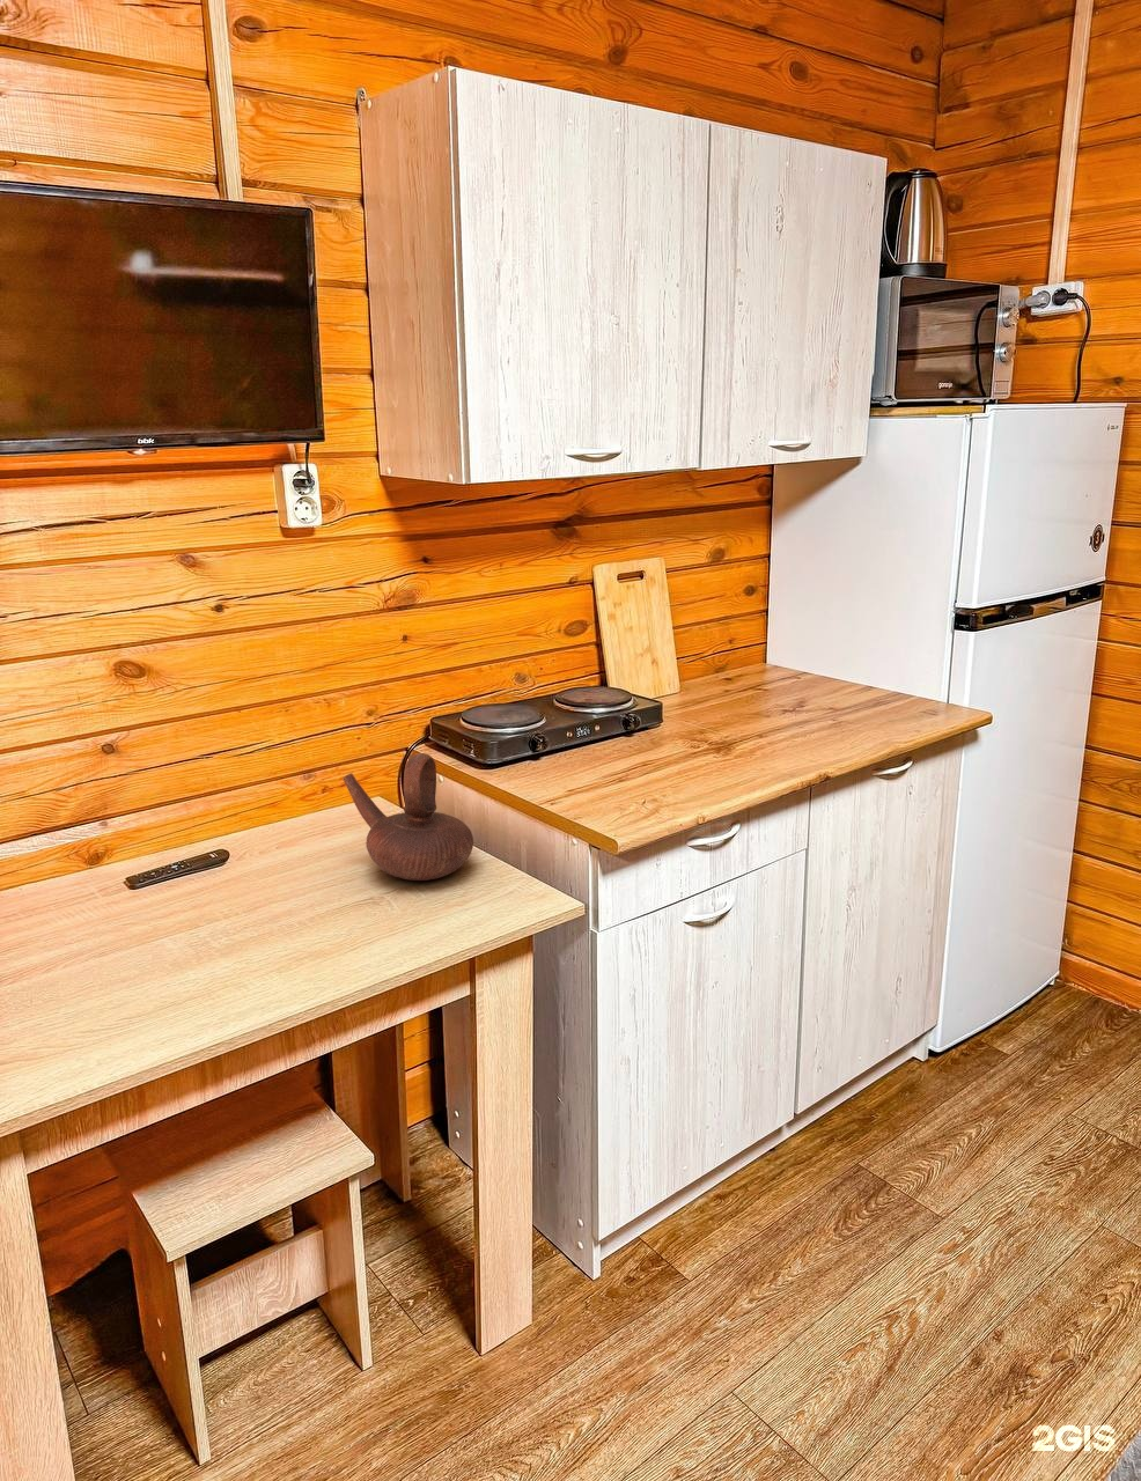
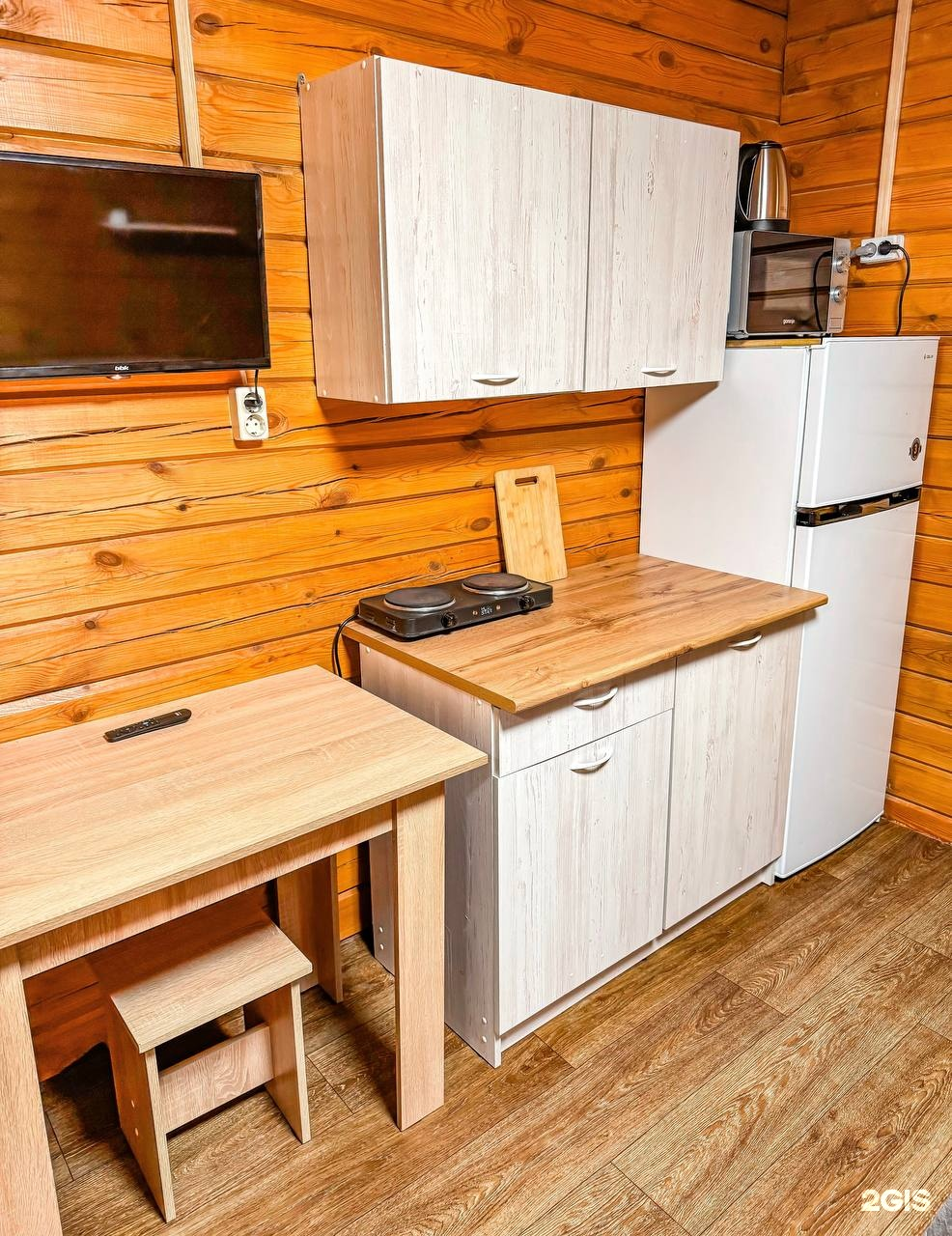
- teapot (403, 812)
